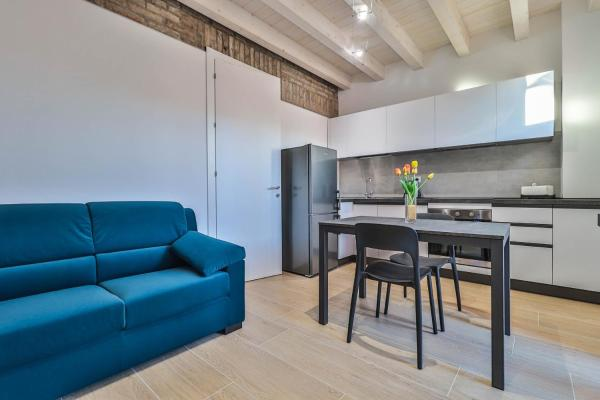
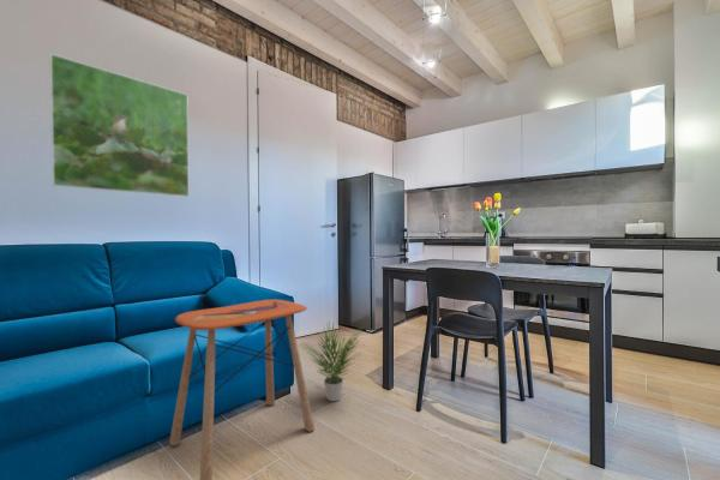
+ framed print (127, 134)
+ side table (241, 368)
+ potted plant (332, 362)
